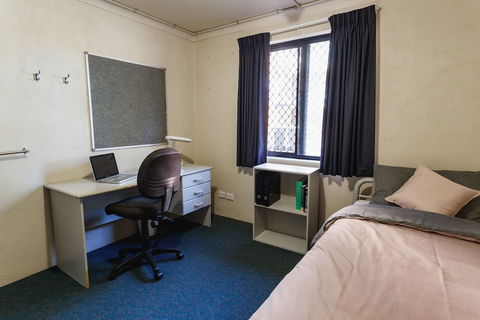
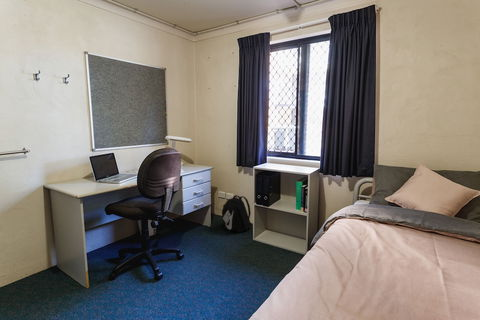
+ backpack (237, 211)
